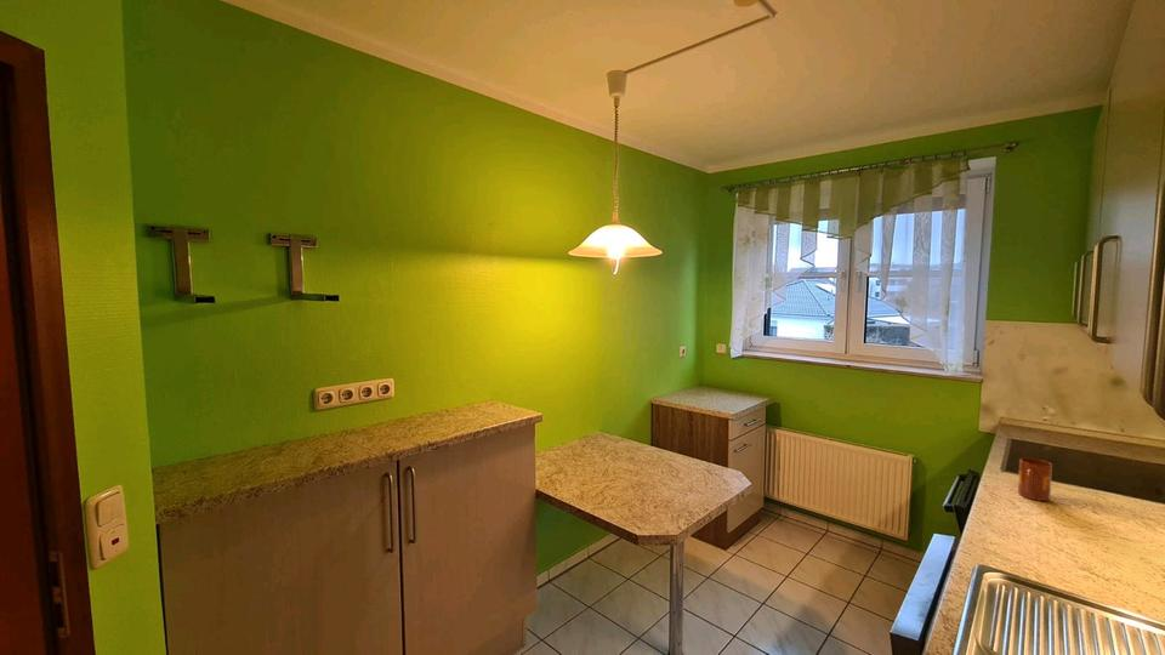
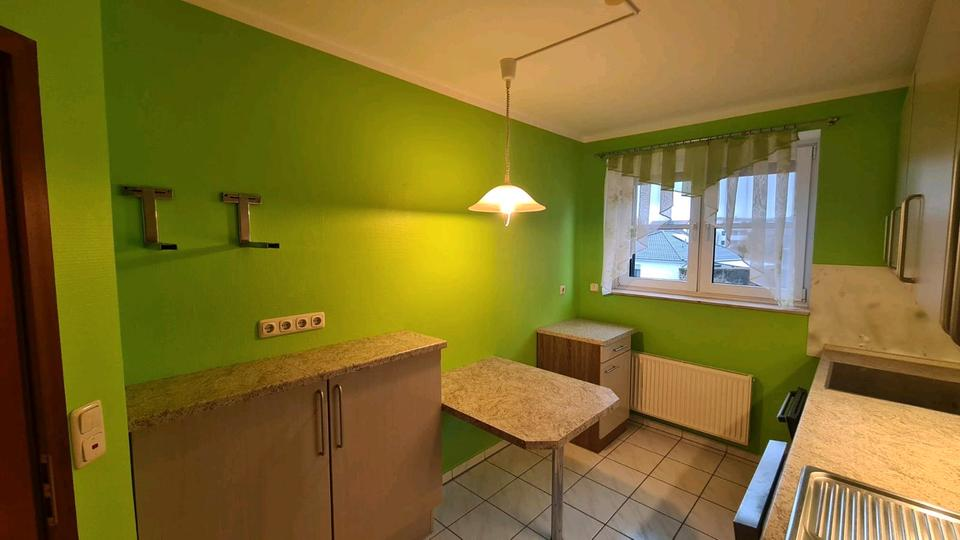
- mug (1033, 479)
